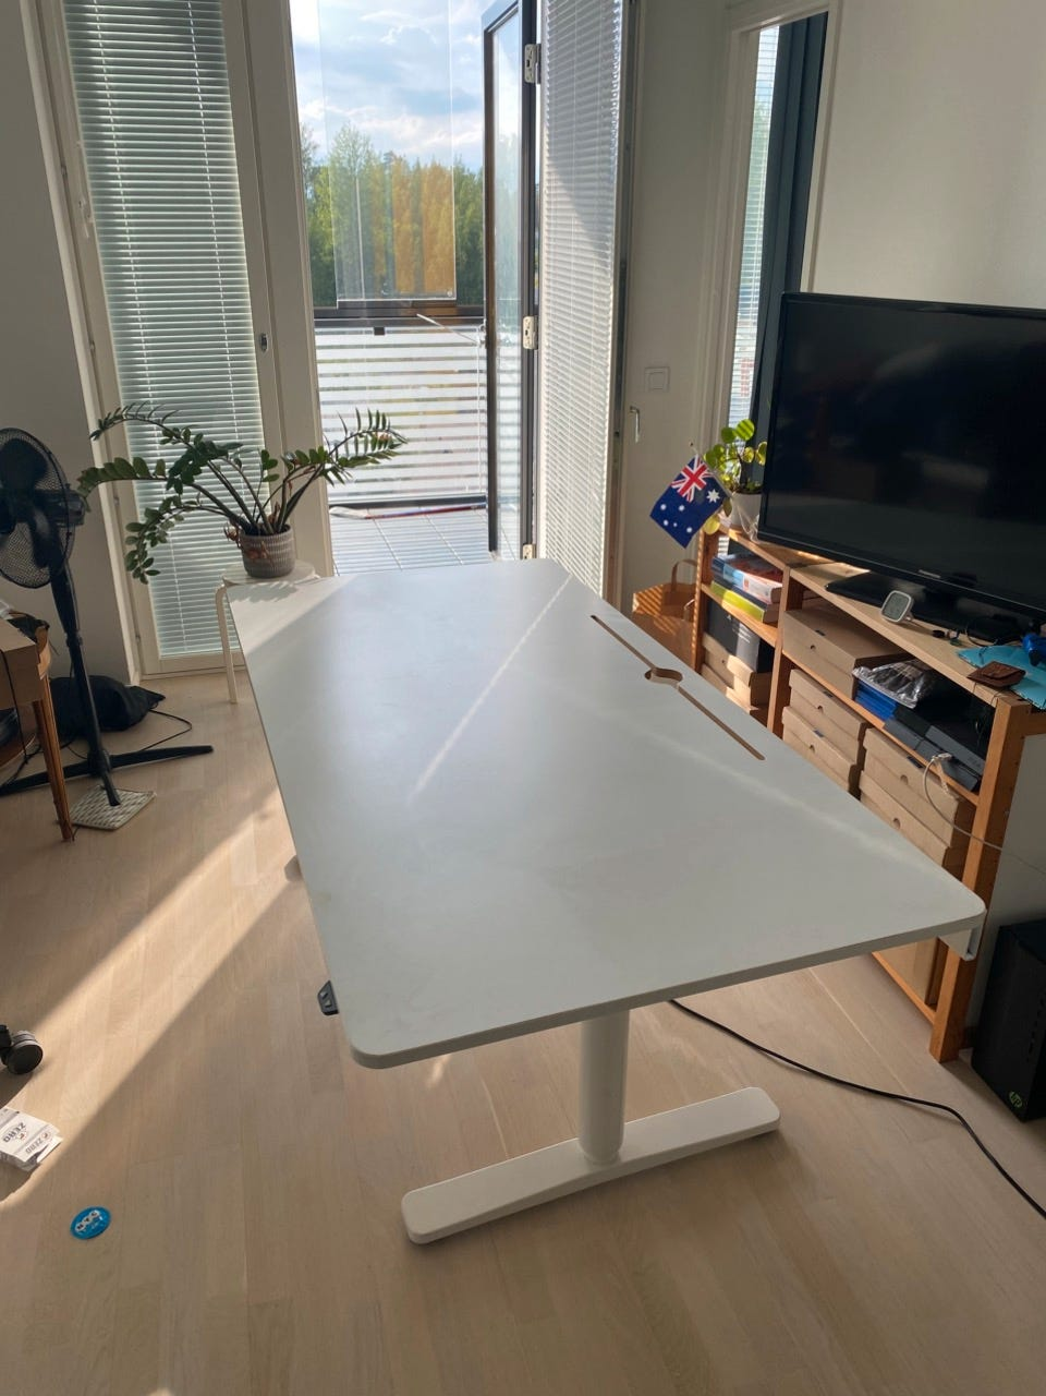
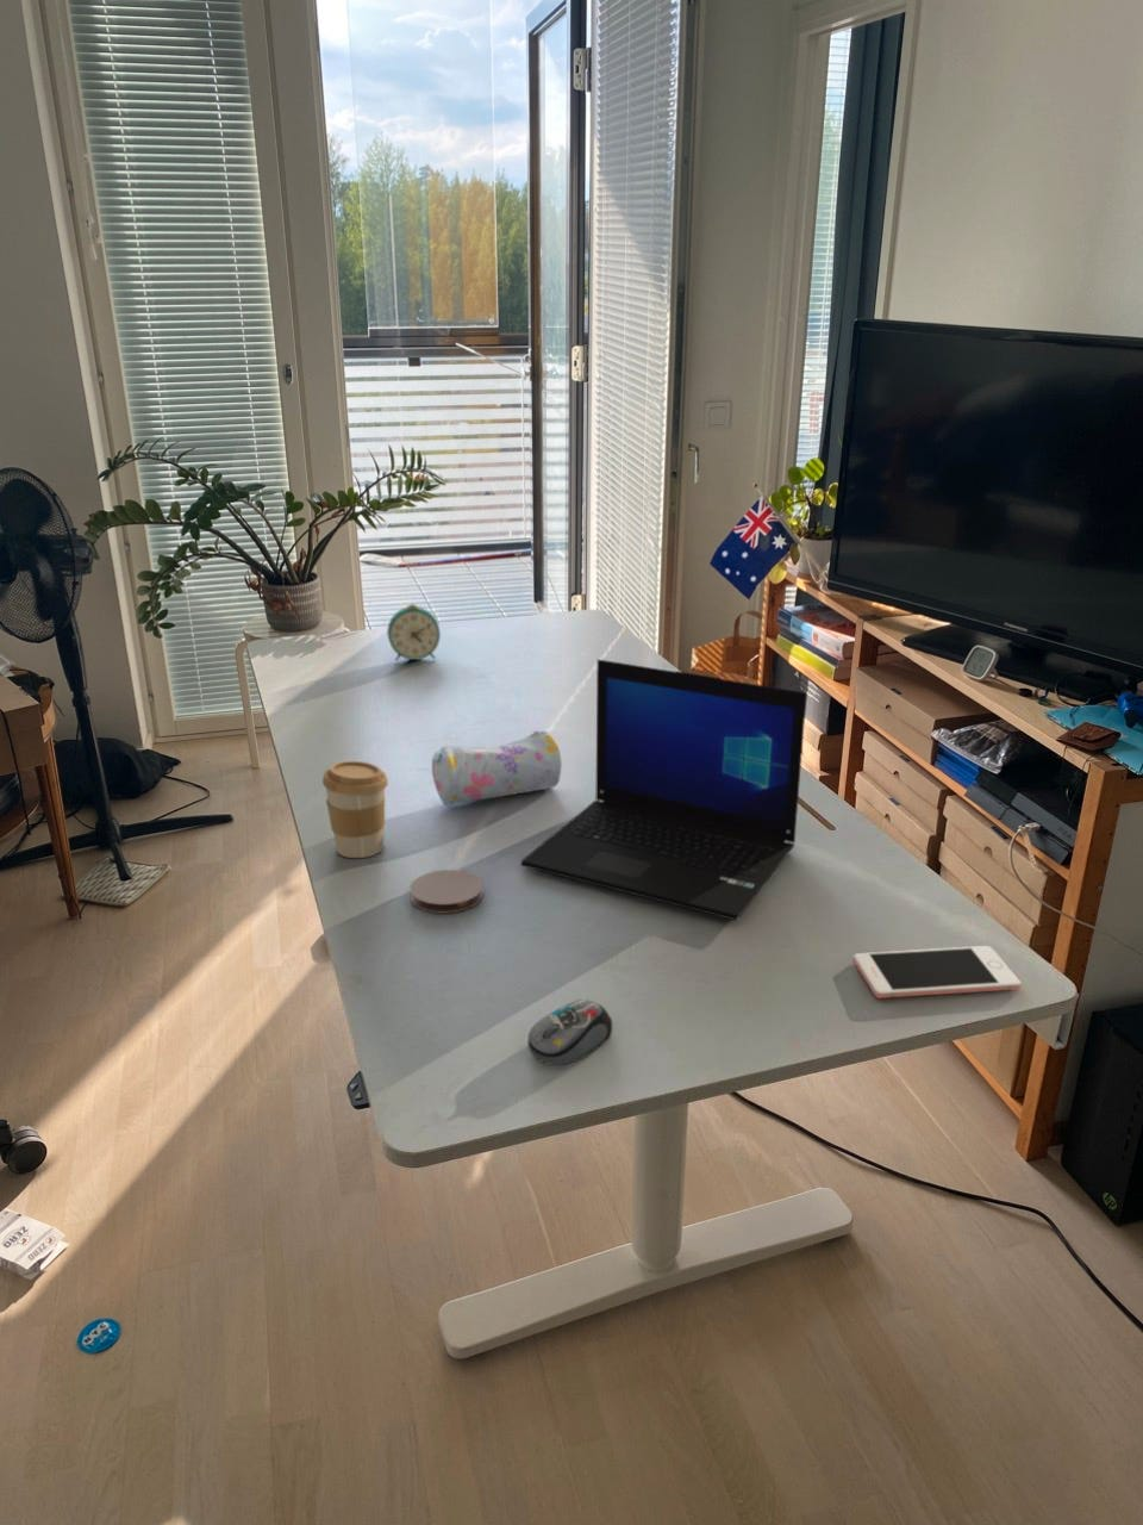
+ pencil case (497, 767)
+ computer mouse (570, 1027)
+ coffee cup (358, 807)
+ alarm clock (413, 630)
+ laptop (662, 781)
+ cell phone (934, 971)
+ coaster (447, 890)
